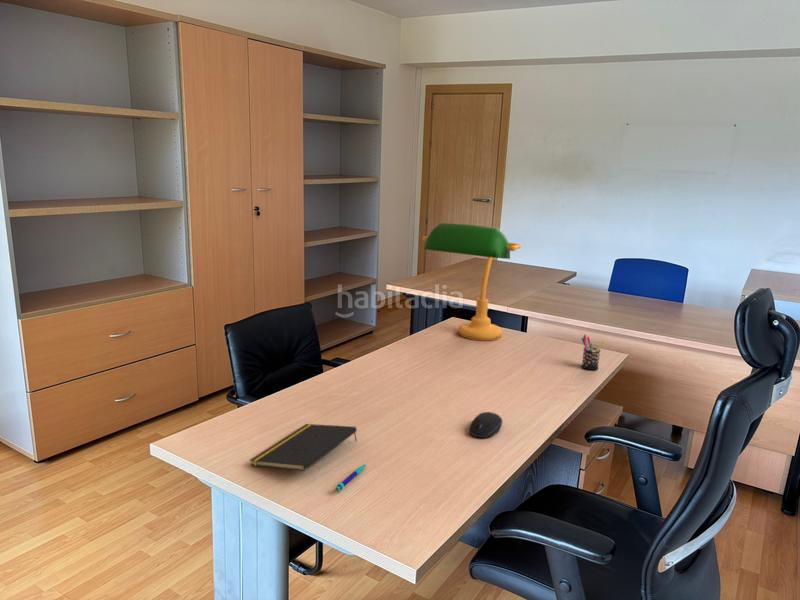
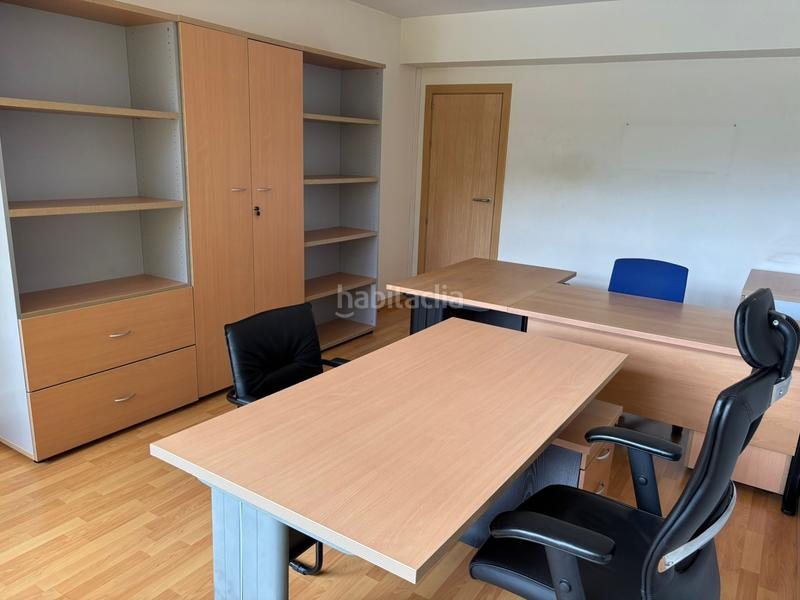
- pen holder (590, 352)
- computer mouse (486, 423)
- desk lamp (481, 286)
- notepad (305, 445)
- pen (352, 475)
